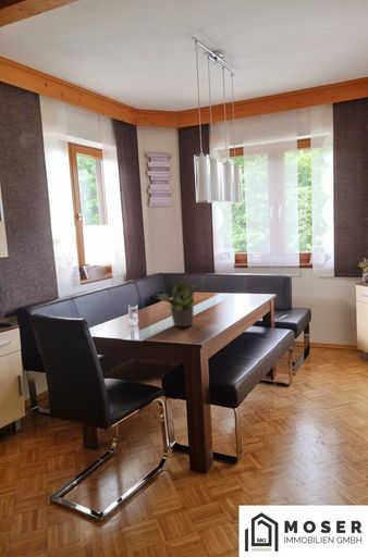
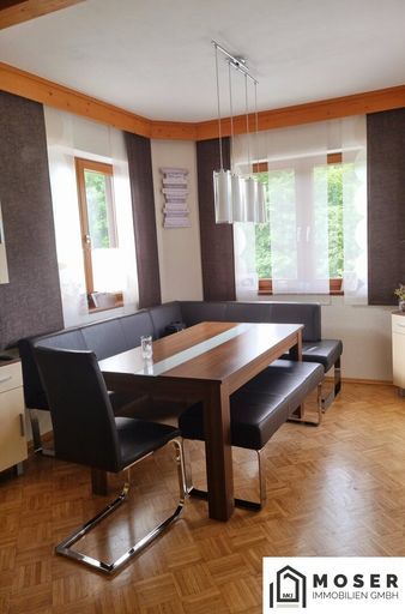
- potted plant (177, 302)
